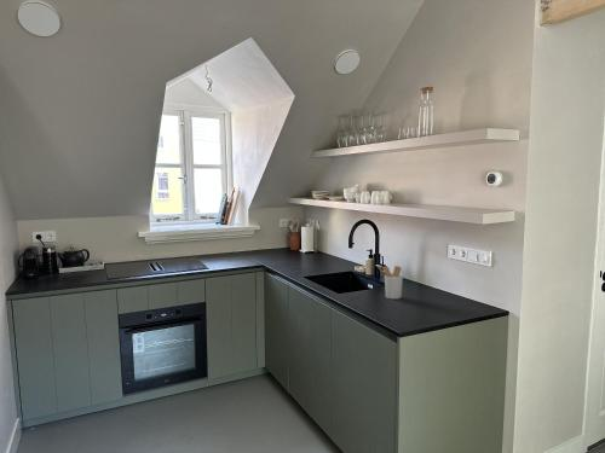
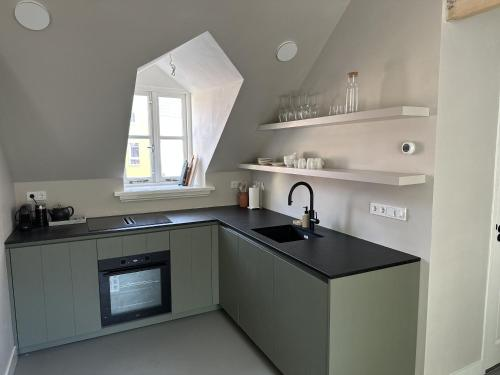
- utensil holder (388, 280)
